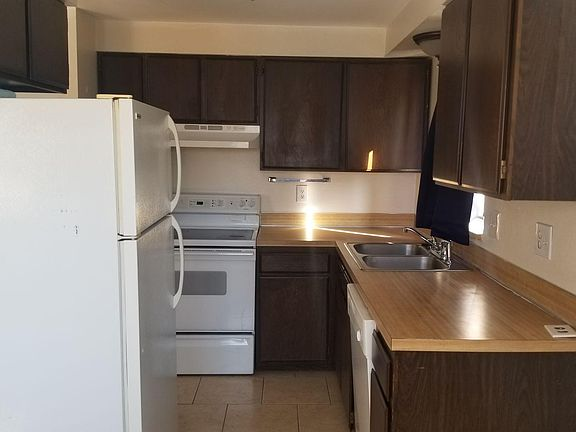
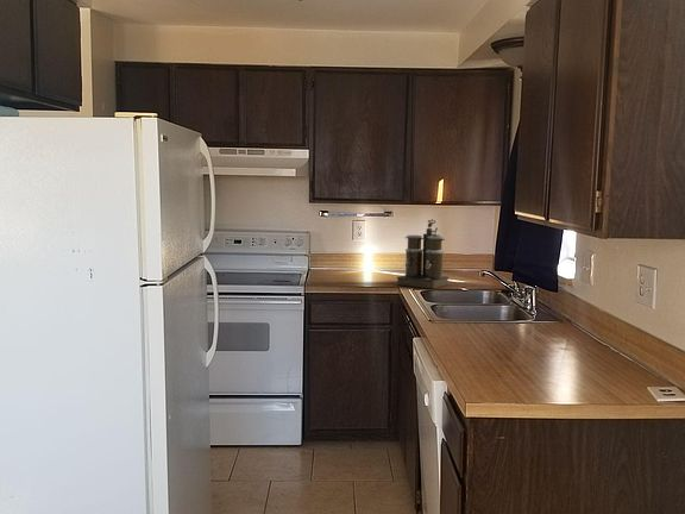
+ coffee maker (423, 251)
